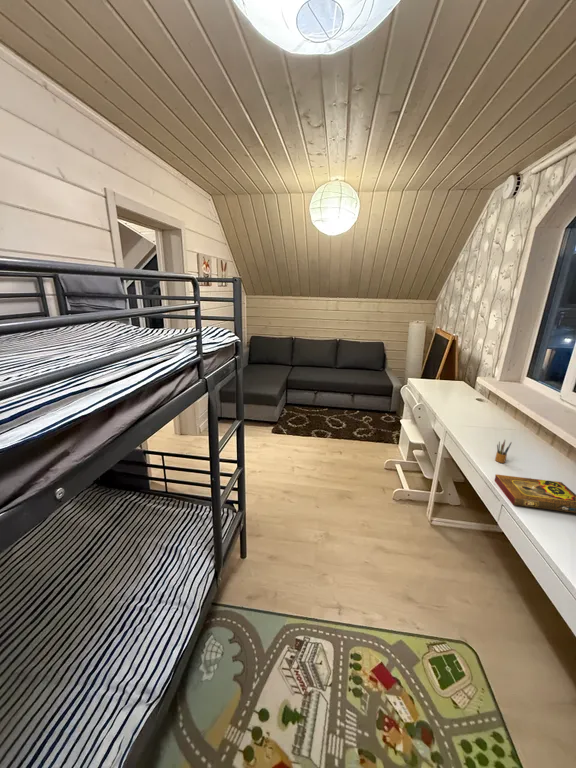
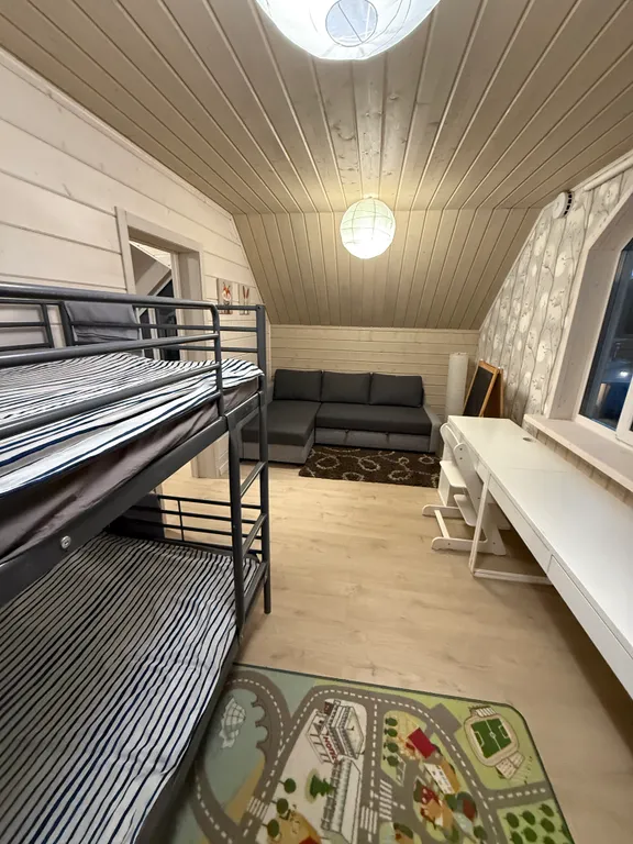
- pencil box (502, 451)
- book (538, 493)
